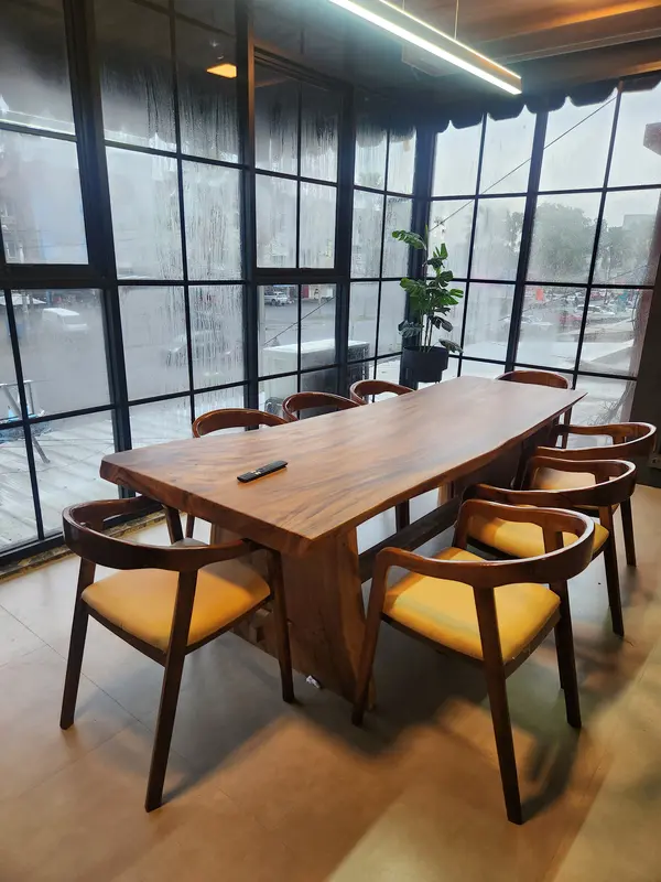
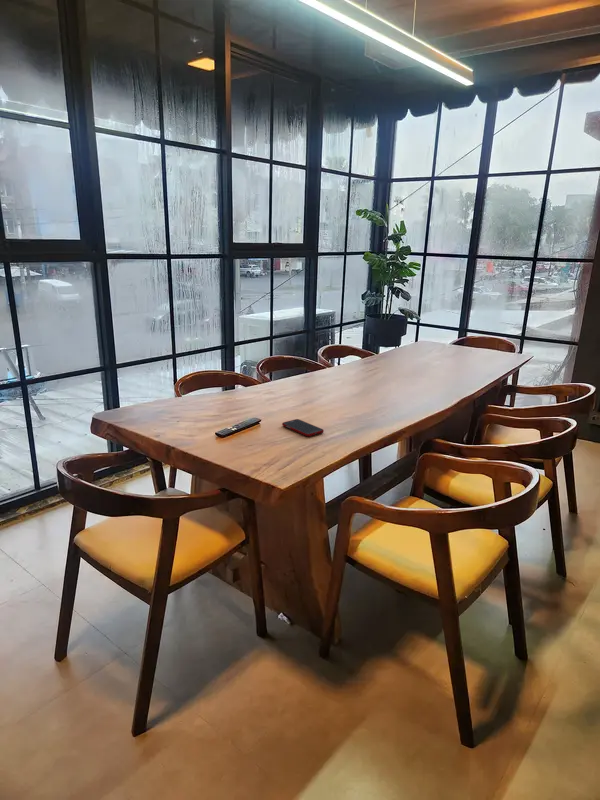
+ cell phone (302, 427)
